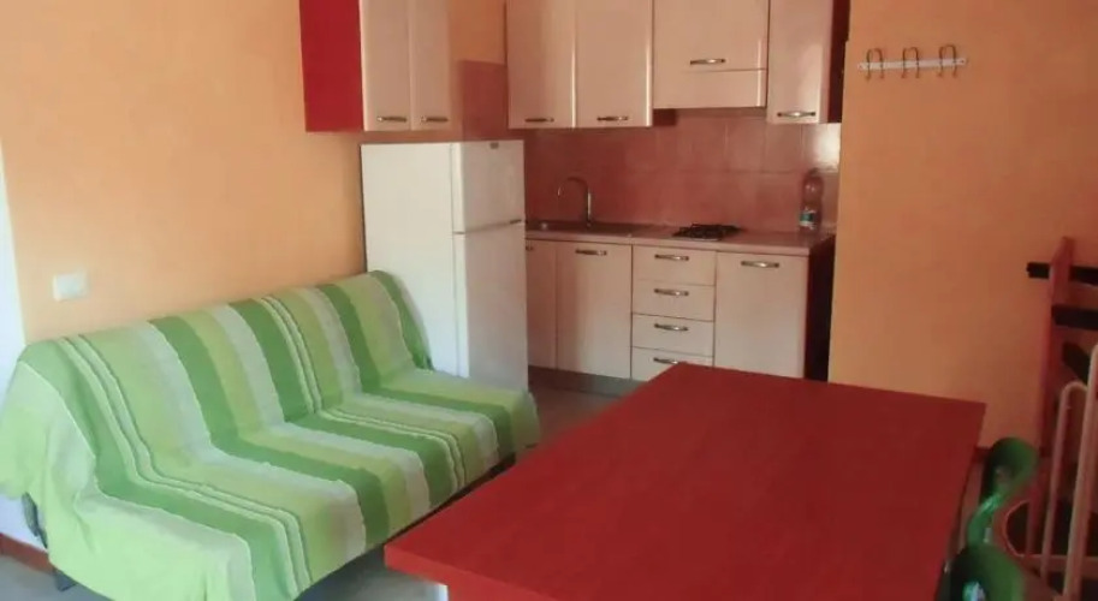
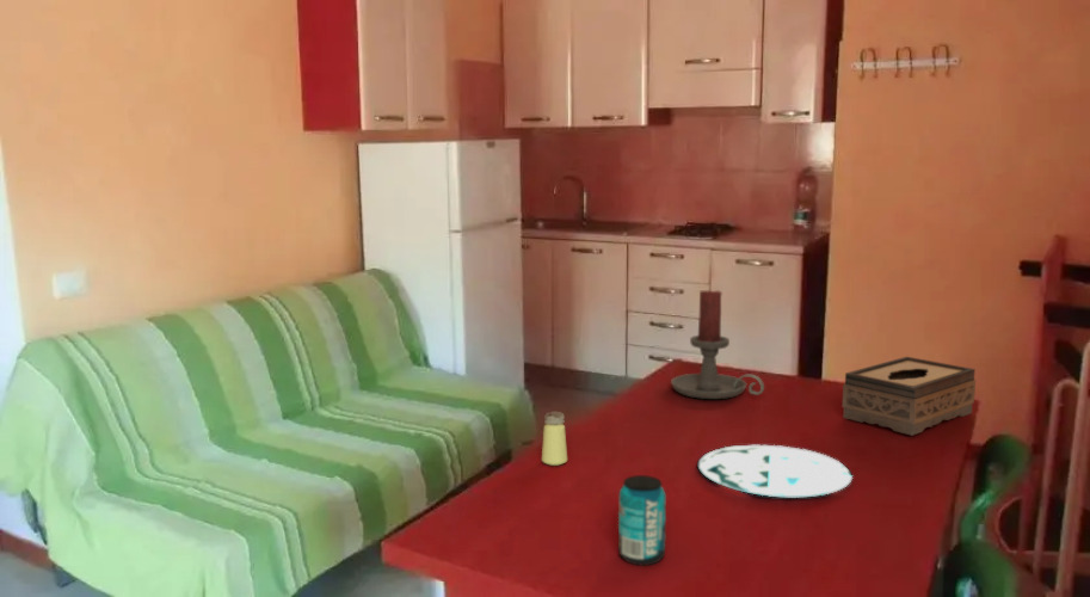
+ candle holder (719, 341)
+ saltshaker (554, 437)
+ tissue box (909, 393)
+ plate (772, 462)
+ beverage can (641, 519)
